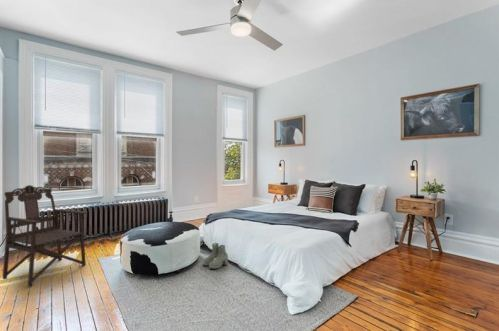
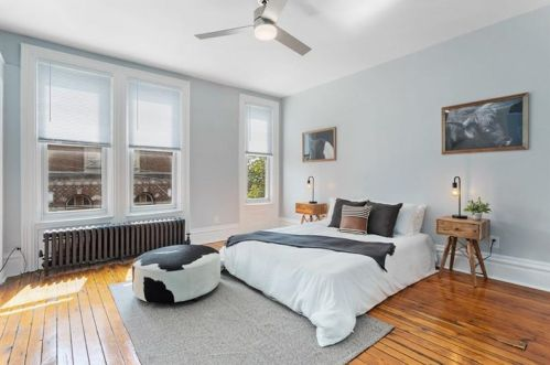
- boots (215, 255)
- armchair (45, 228)
